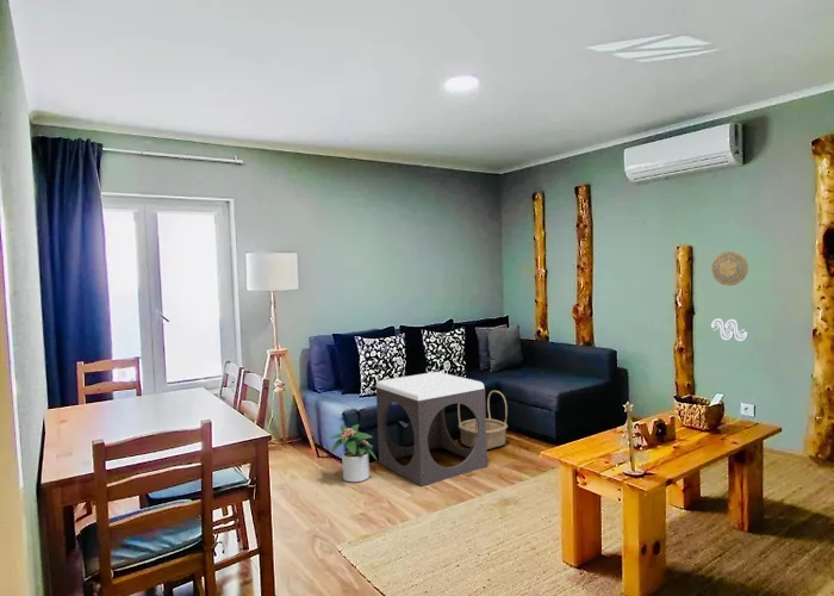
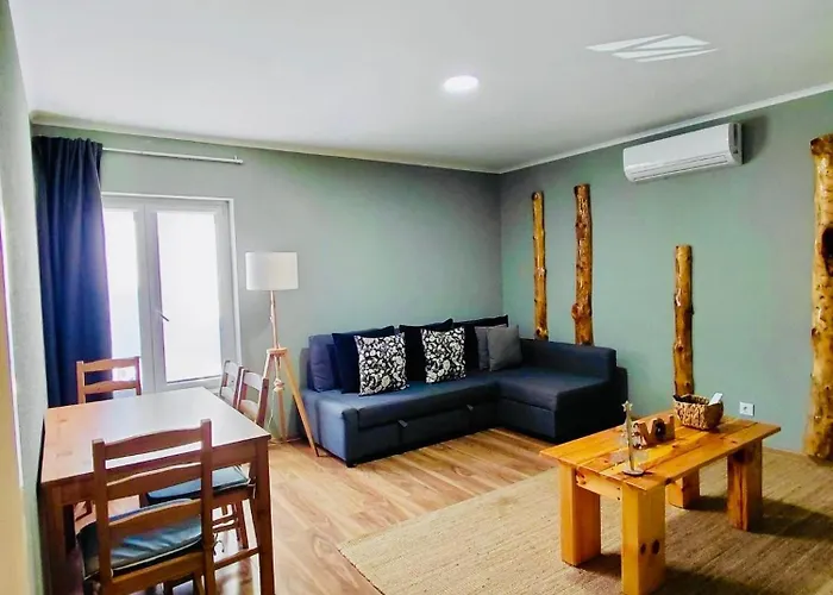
- decorative plate (728, 268)
- footstool (430, 422)
- basket (486, 418)
- potted plant (353, 453)
- decorative ornament (728, 329)
